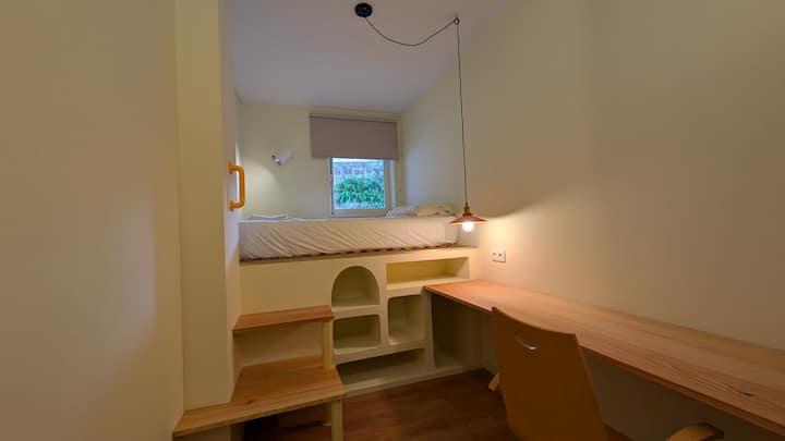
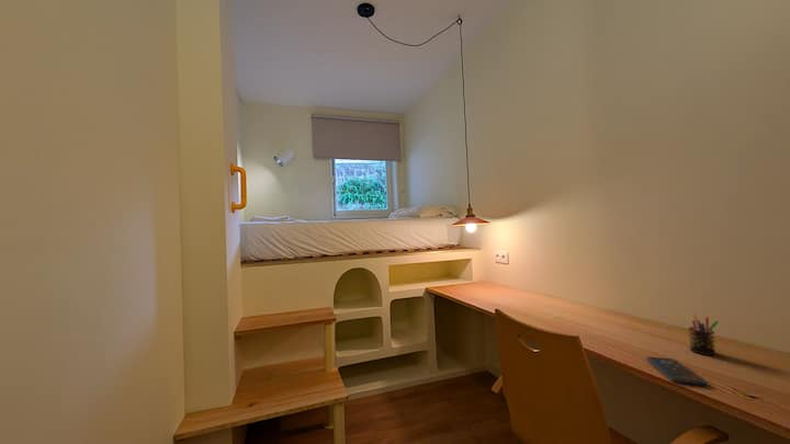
+ pen holder (704, 333)
+ smartphone (674, 369)
